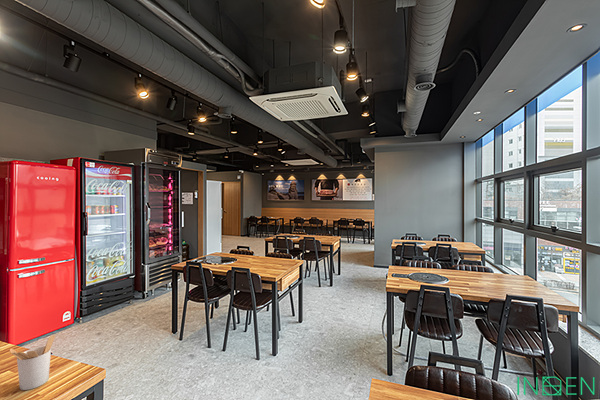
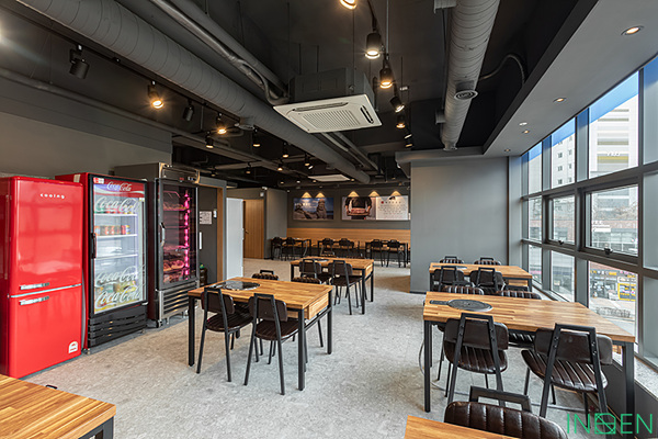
- utensil holder (31, 364)
